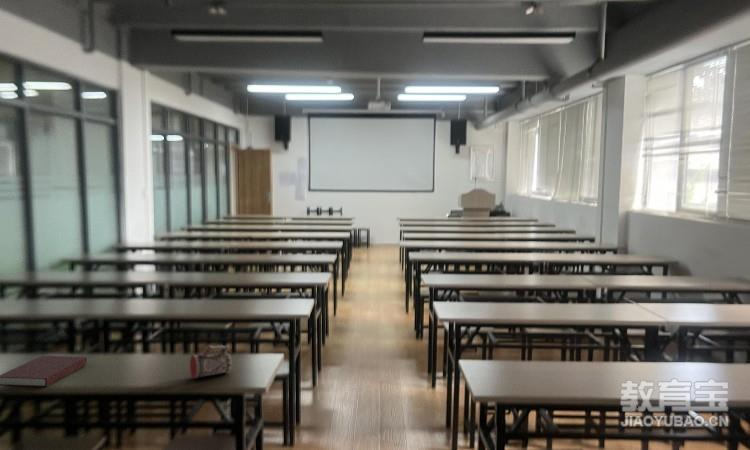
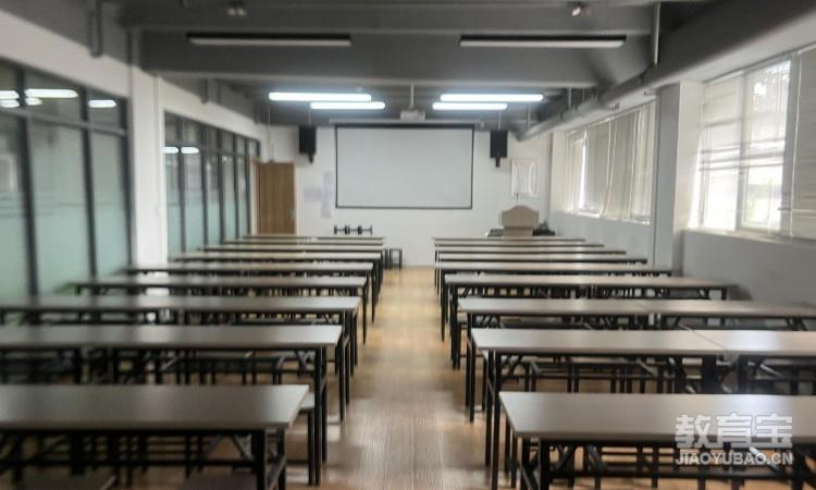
- beer mug (211, 359)
- notebook (44, 370)
